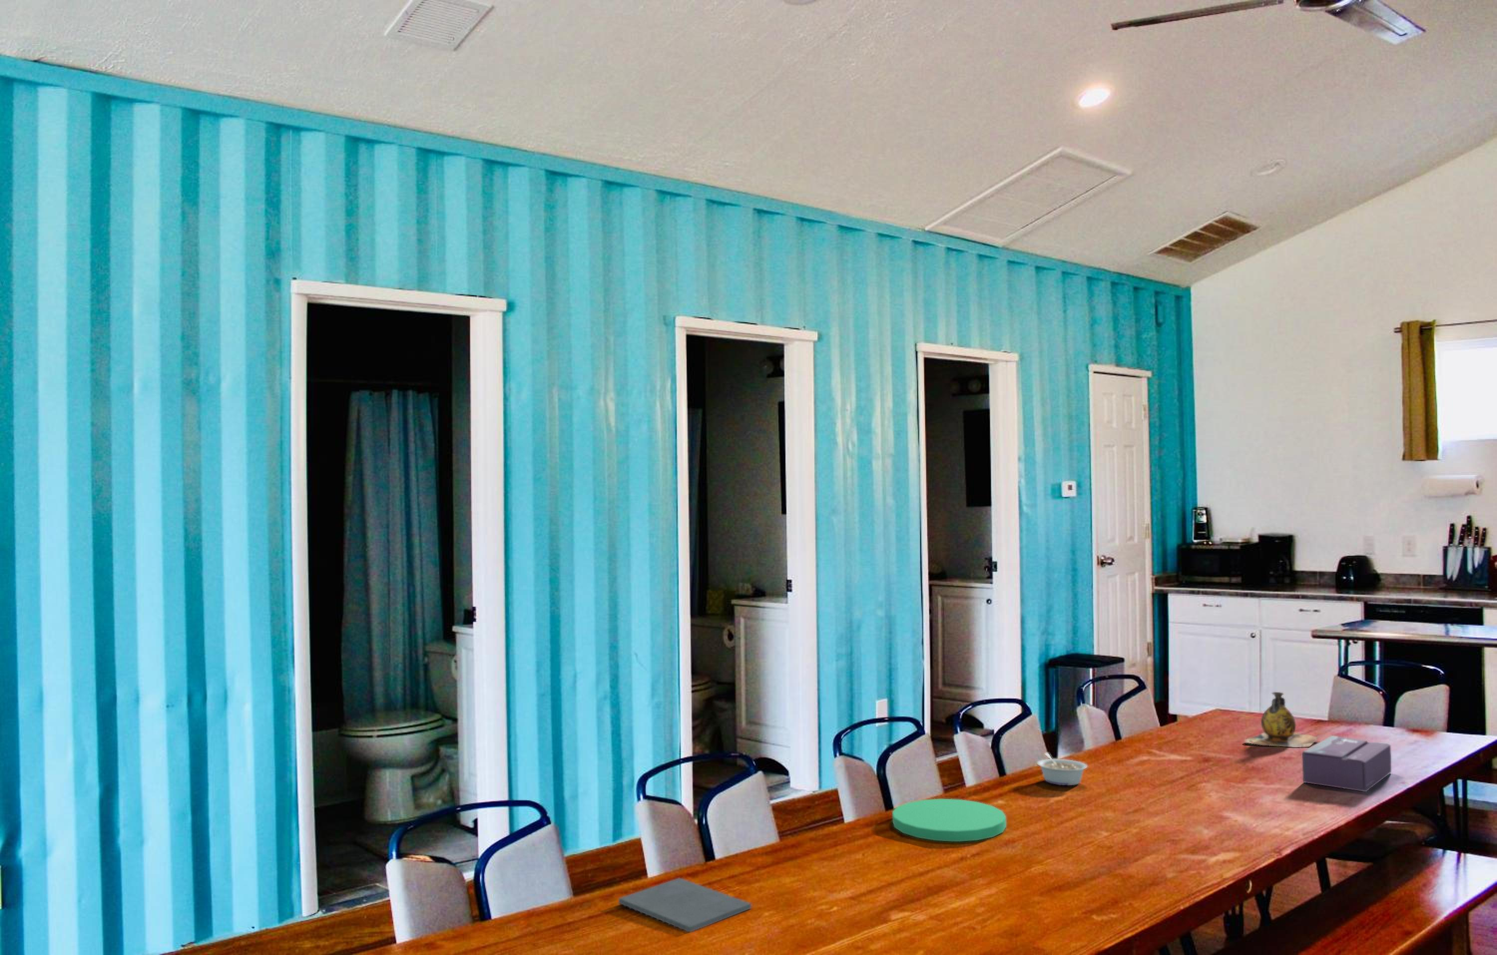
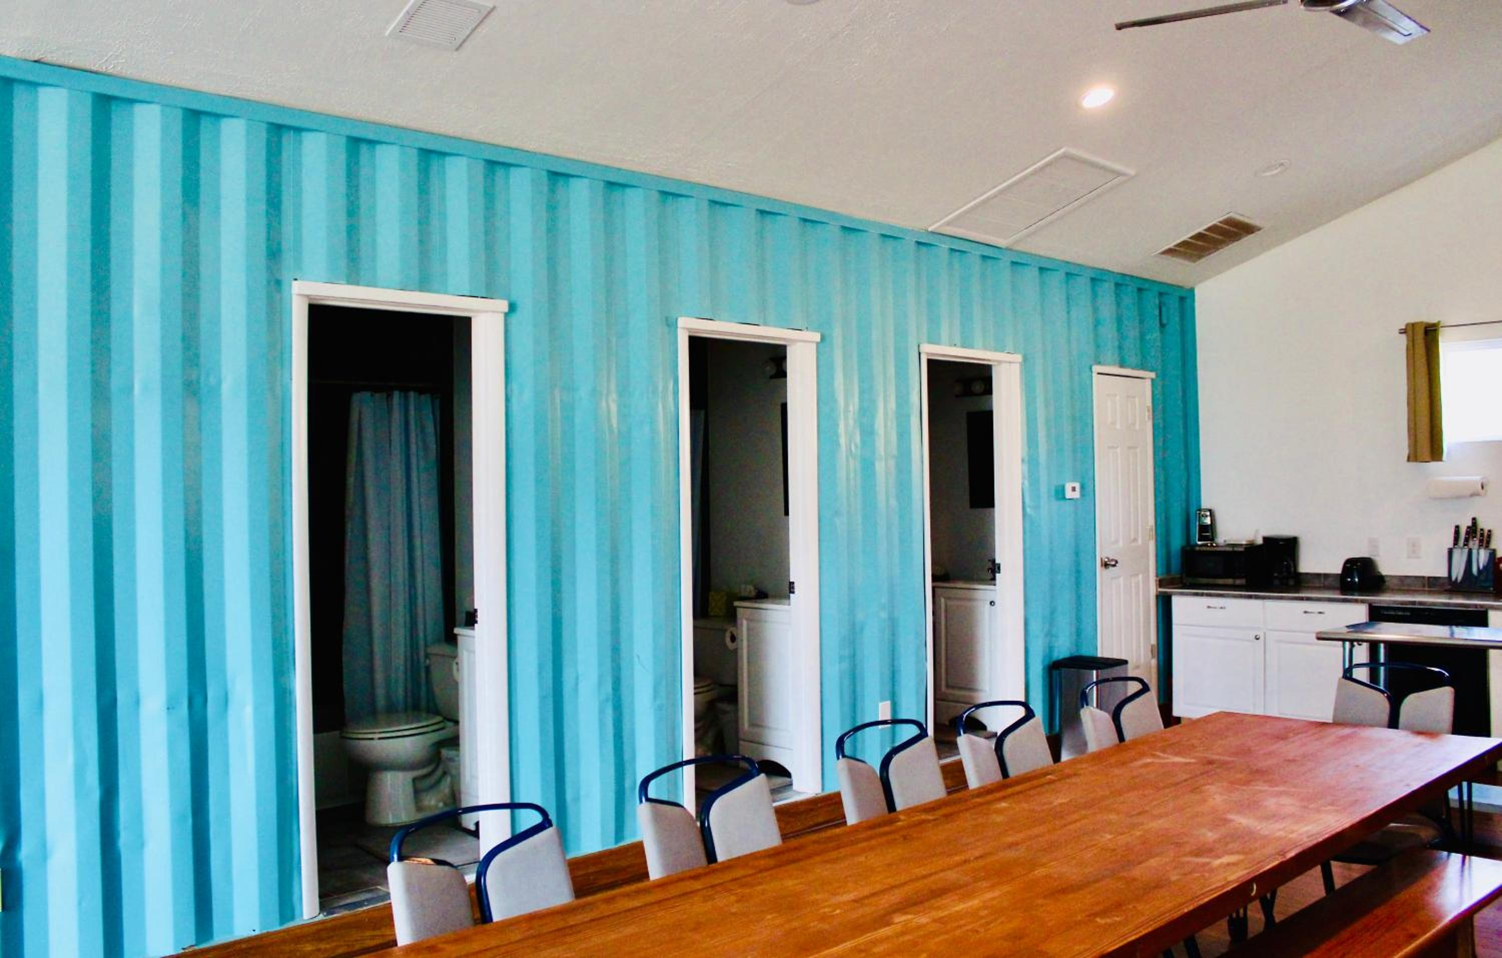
- vase (1281, 717)
- plate (948, 819)
- tissue box (1348, 762)
- notepad (684, 903)
- legume (1059, 771)
